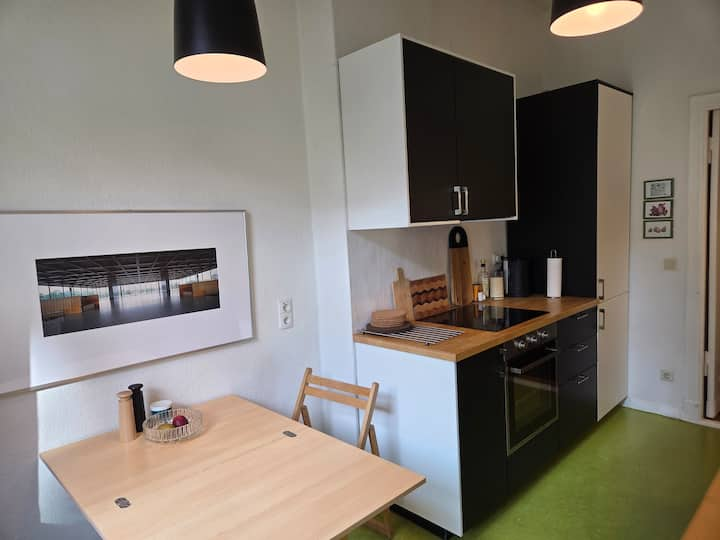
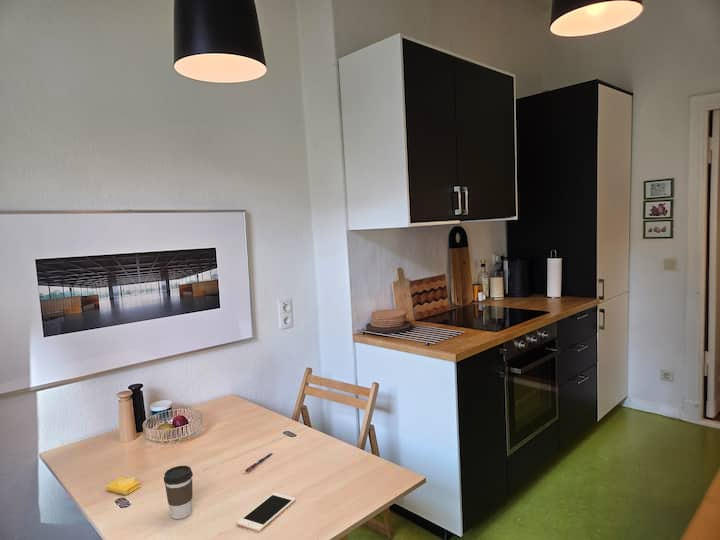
+ coffee cup (179, 492)
+ cell phone (267, 510)
+ pen (259, 461)
+ sticky notes (123, 485)
